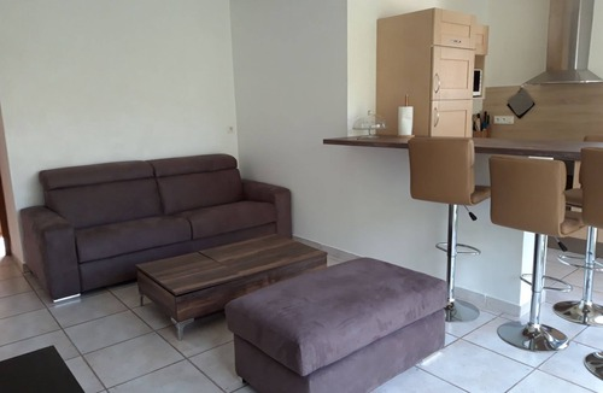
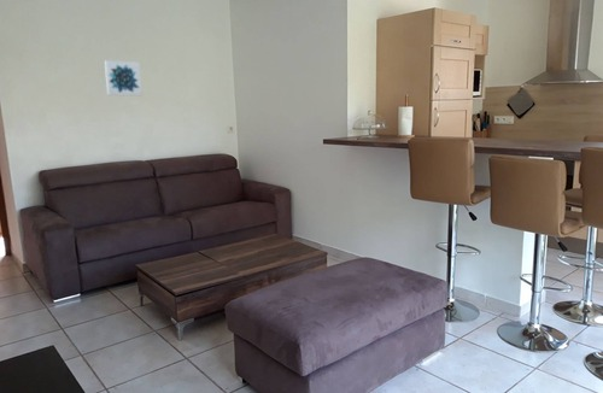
+ wall art (123, 78)
